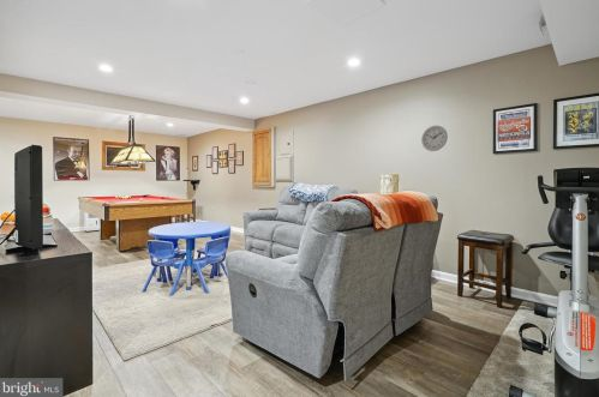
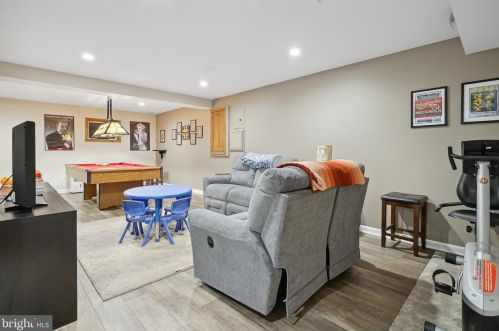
- wall clock (433, 138)
